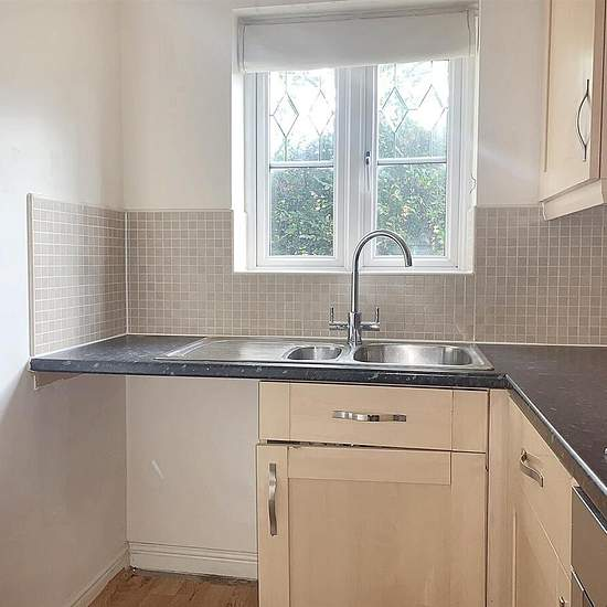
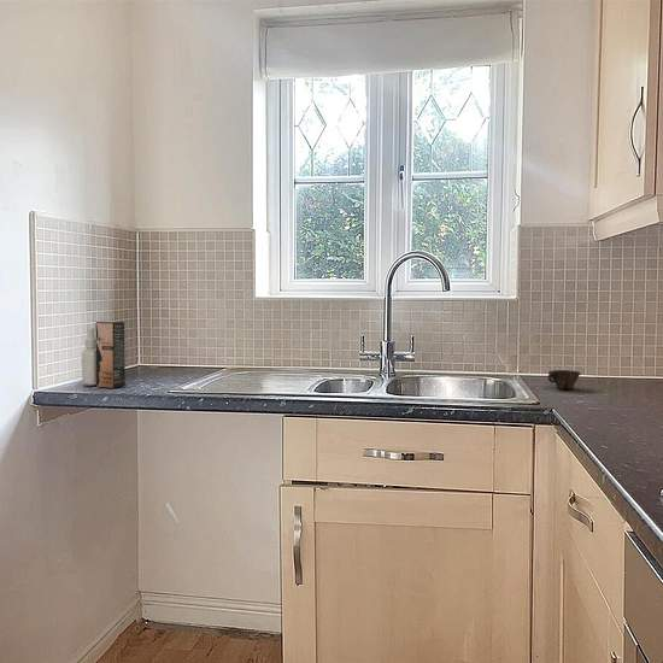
+ spray bottle (102, 353)
+ cup (562, 379)
